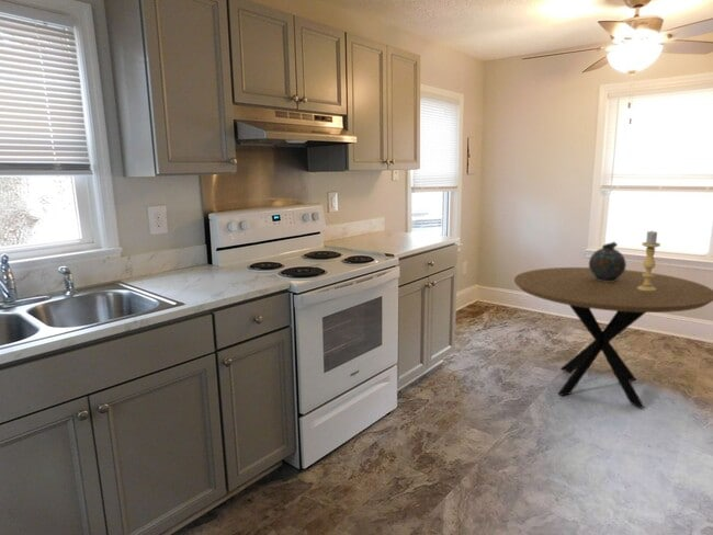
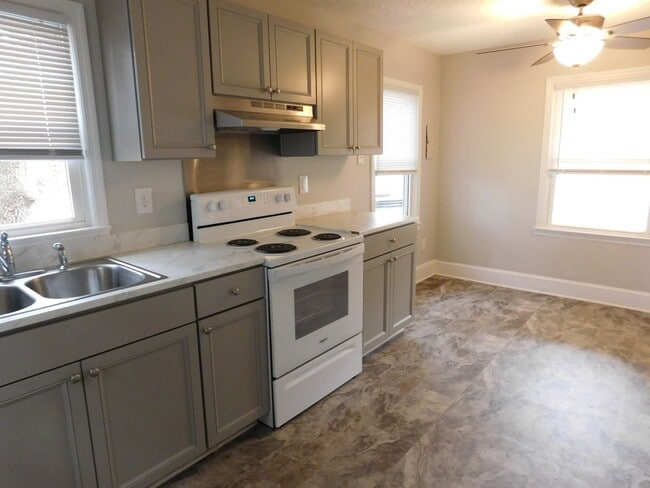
- candle holder (649, 260)
- dining table (602, 335)
- snuff bottle (607, 260)
